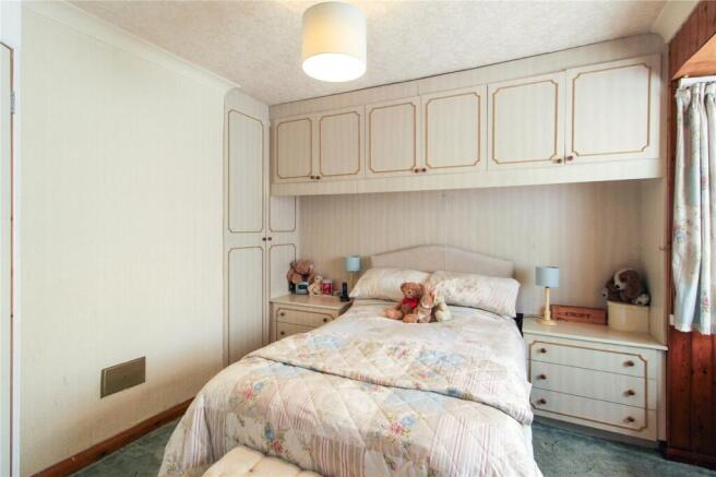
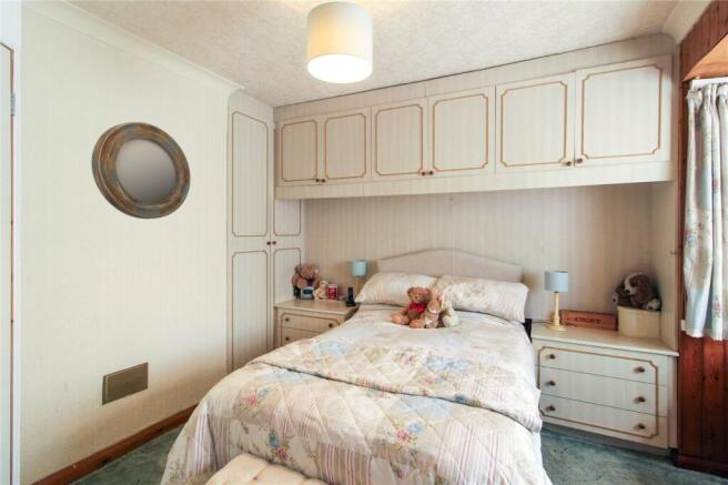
+ home mirror (146, 171)
